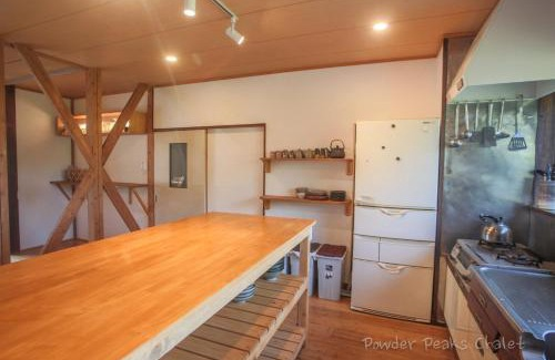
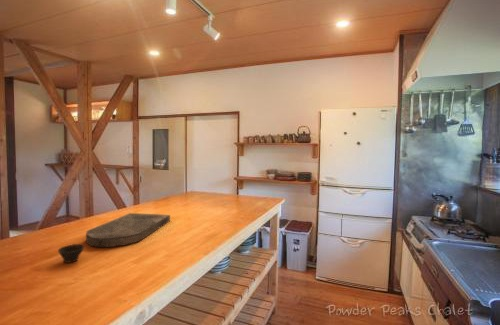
+ cup (72, 253)
+ cutting board (128, 228)
